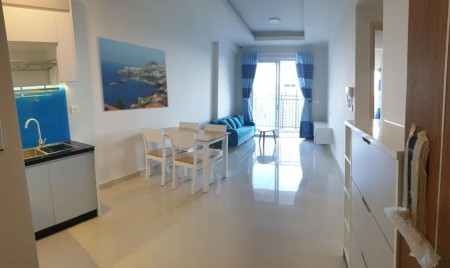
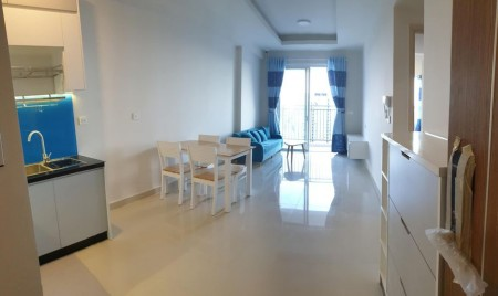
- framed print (137, 77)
